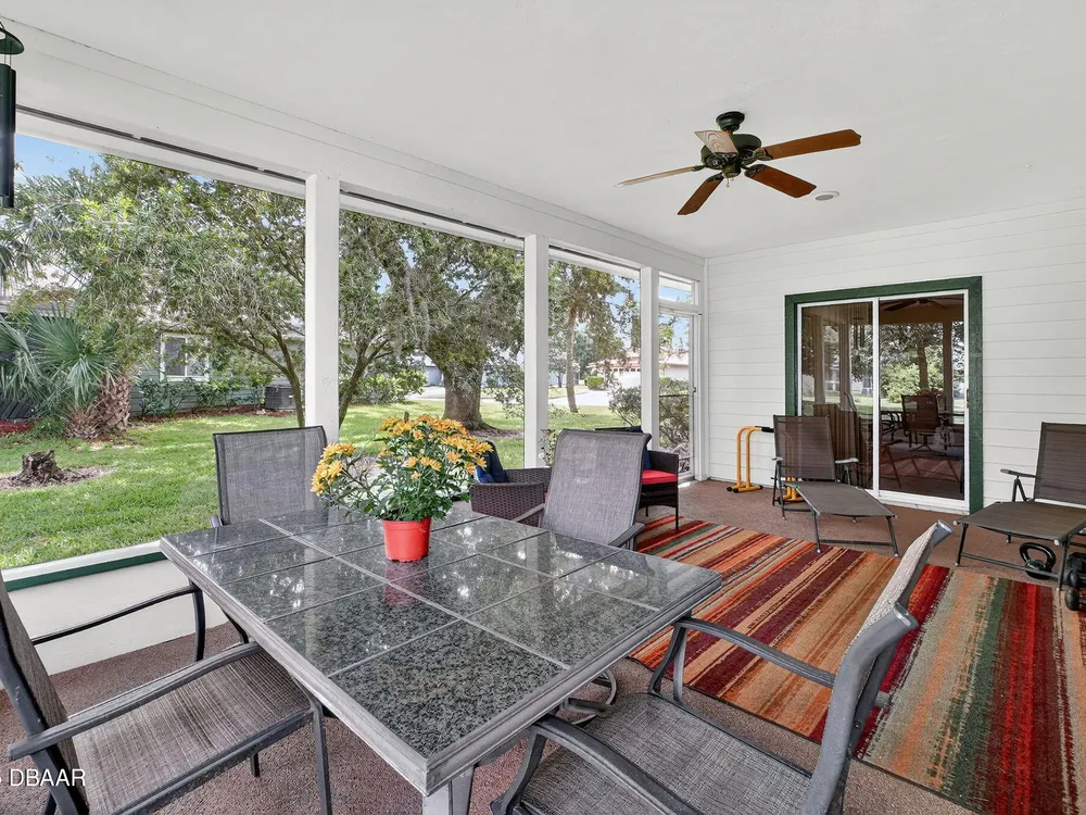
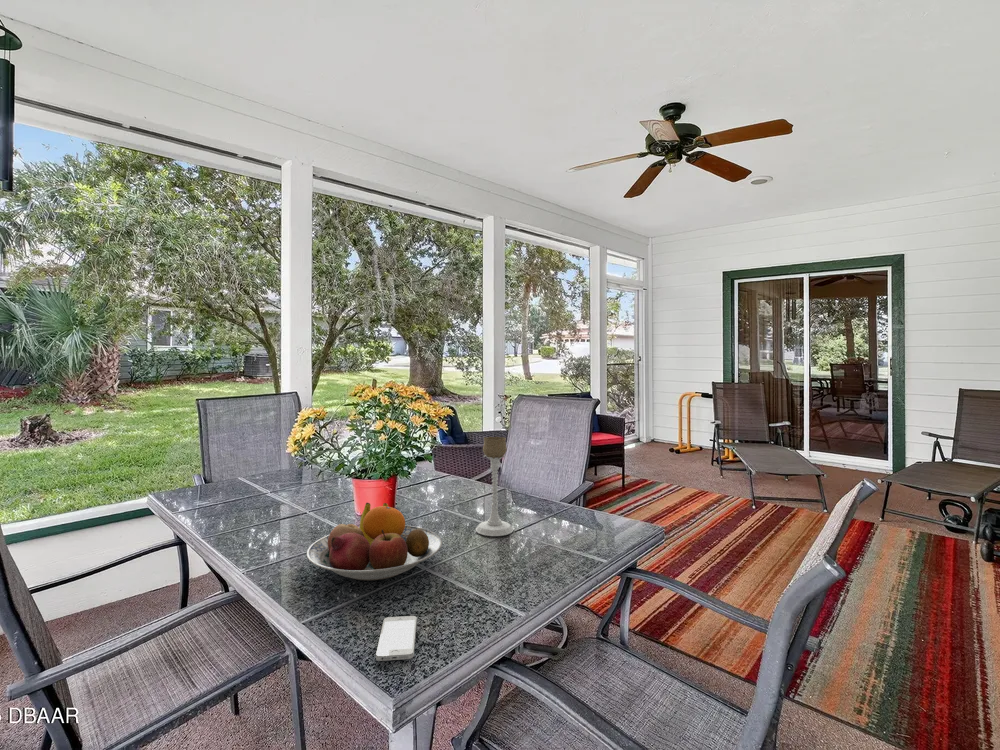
+ fruit bowl (376, 539)
+ smartphone (397, 636)
+ candle holder (494, 483)
